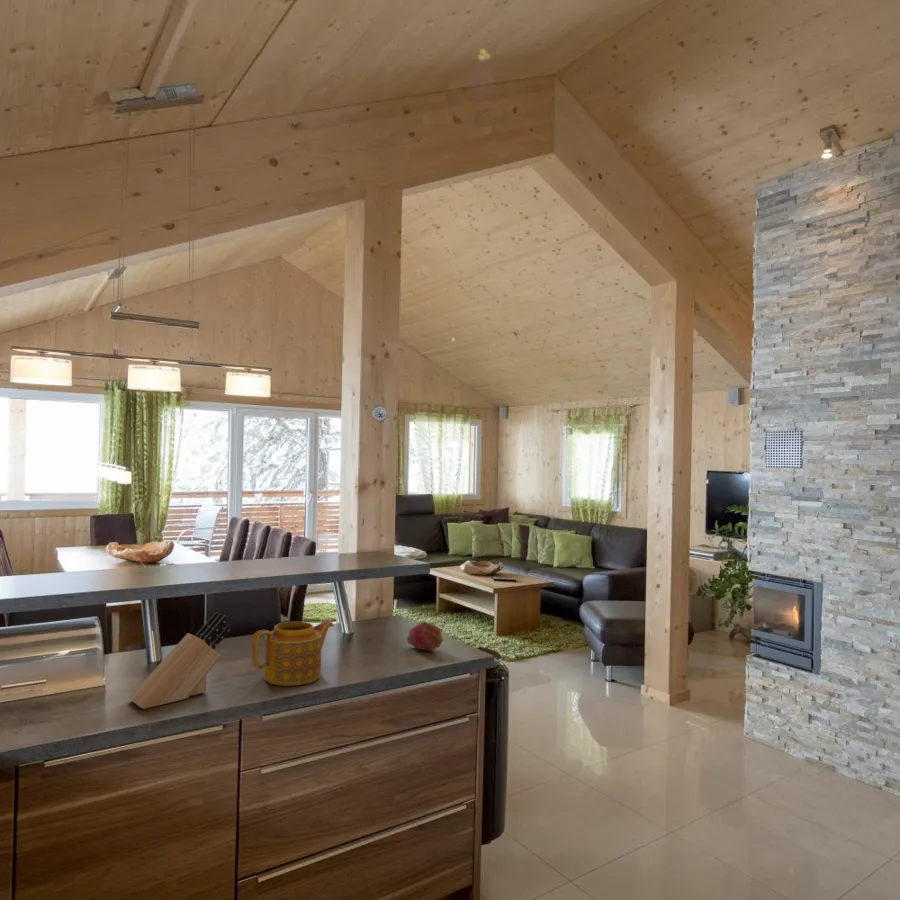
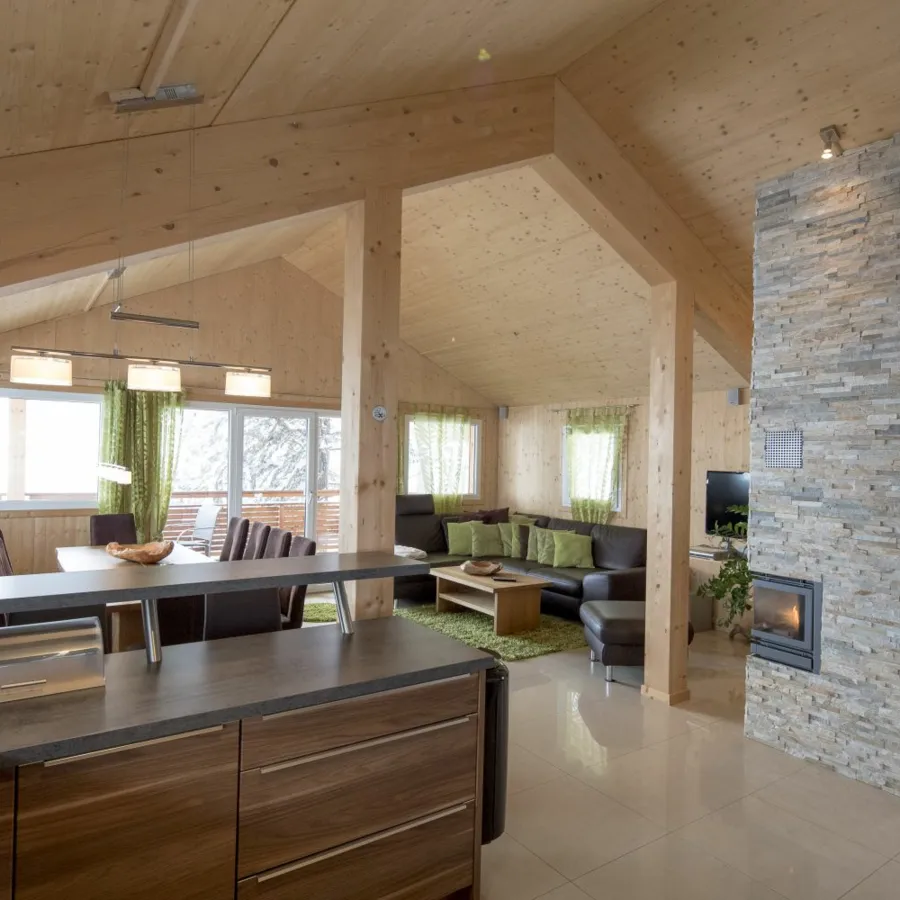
- knife block (183, 656)
- fruit (424, 635)
- teapot (295, 650)
